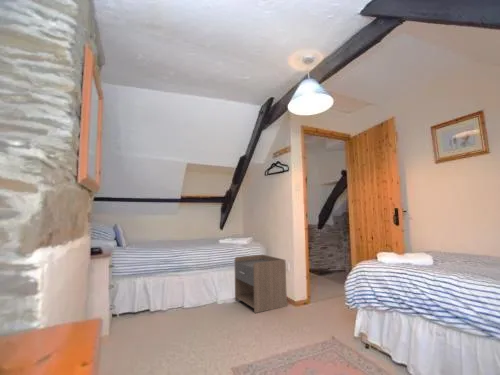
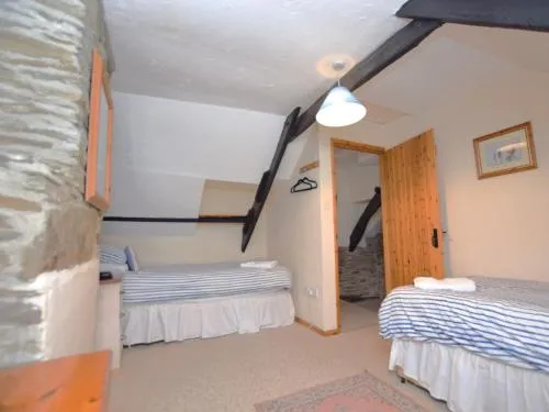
- nightstand (258, 280)
